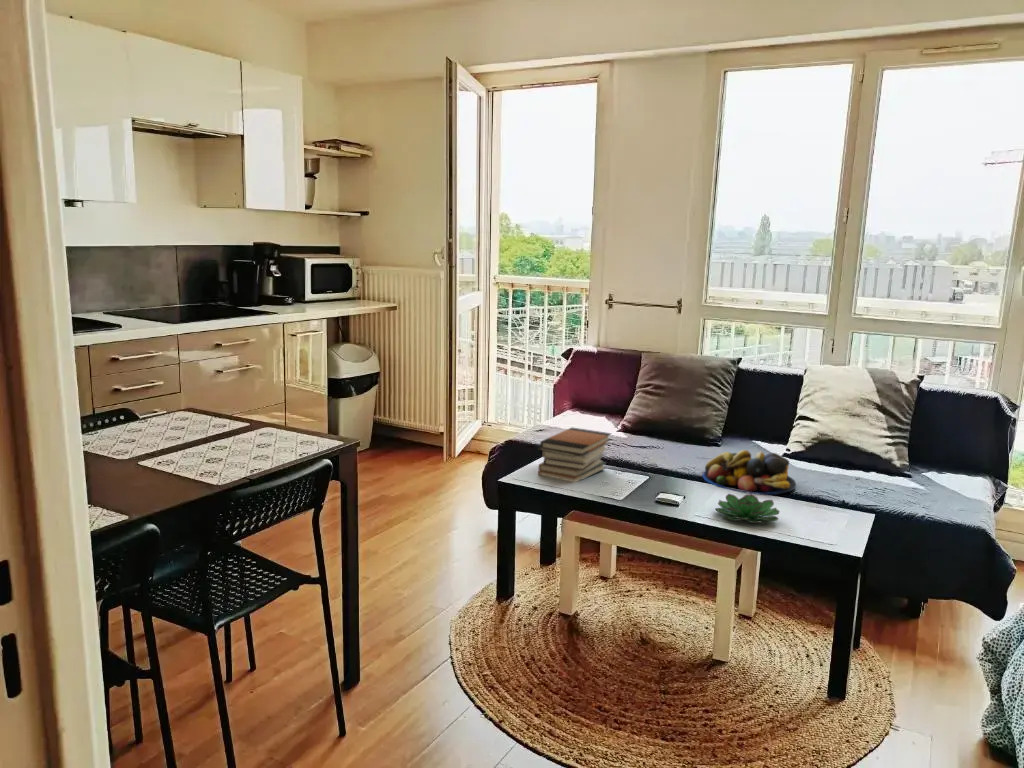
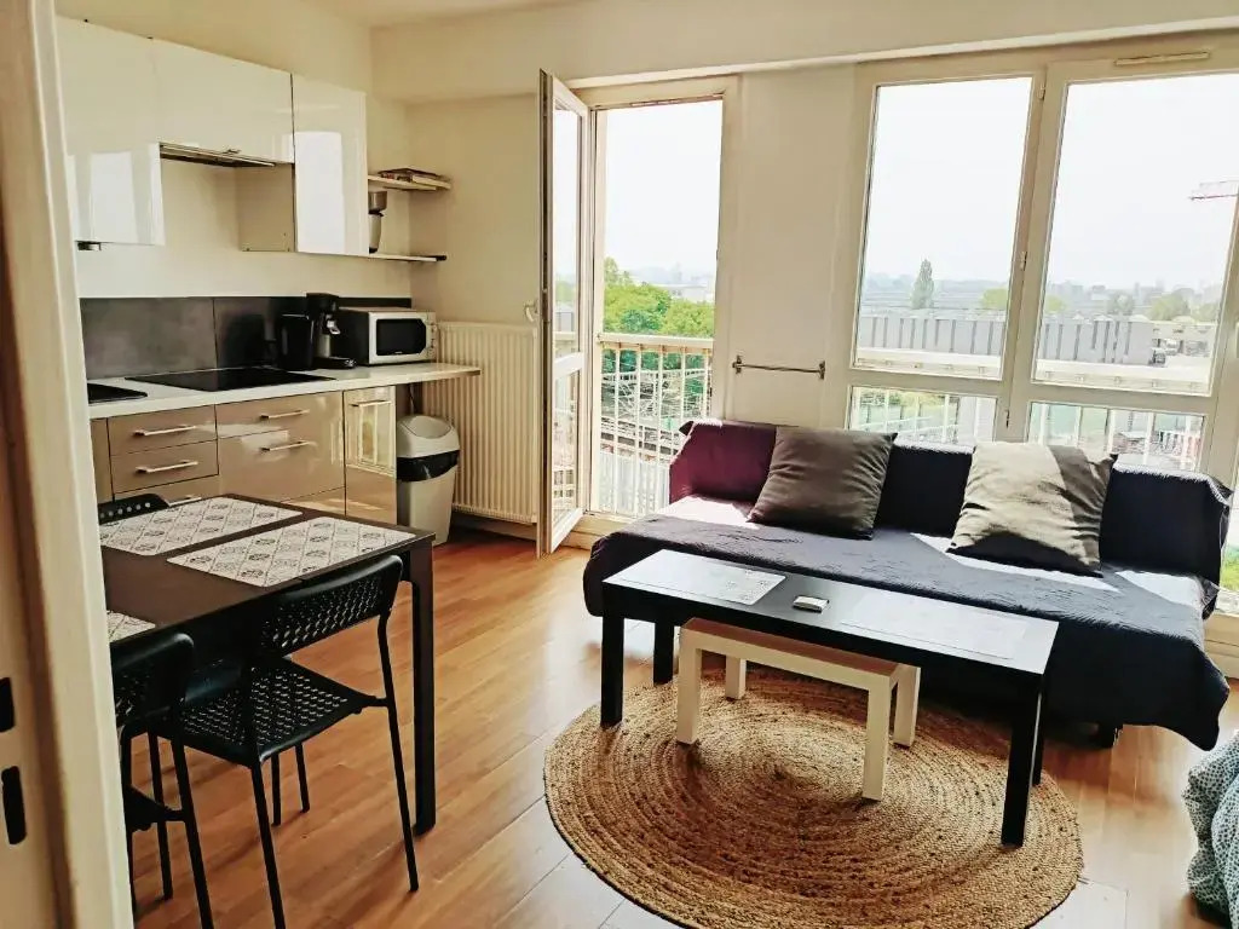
- book stack (575, 454)
- succulent plant (747, 508)
- fruit bowl (748, 465)
